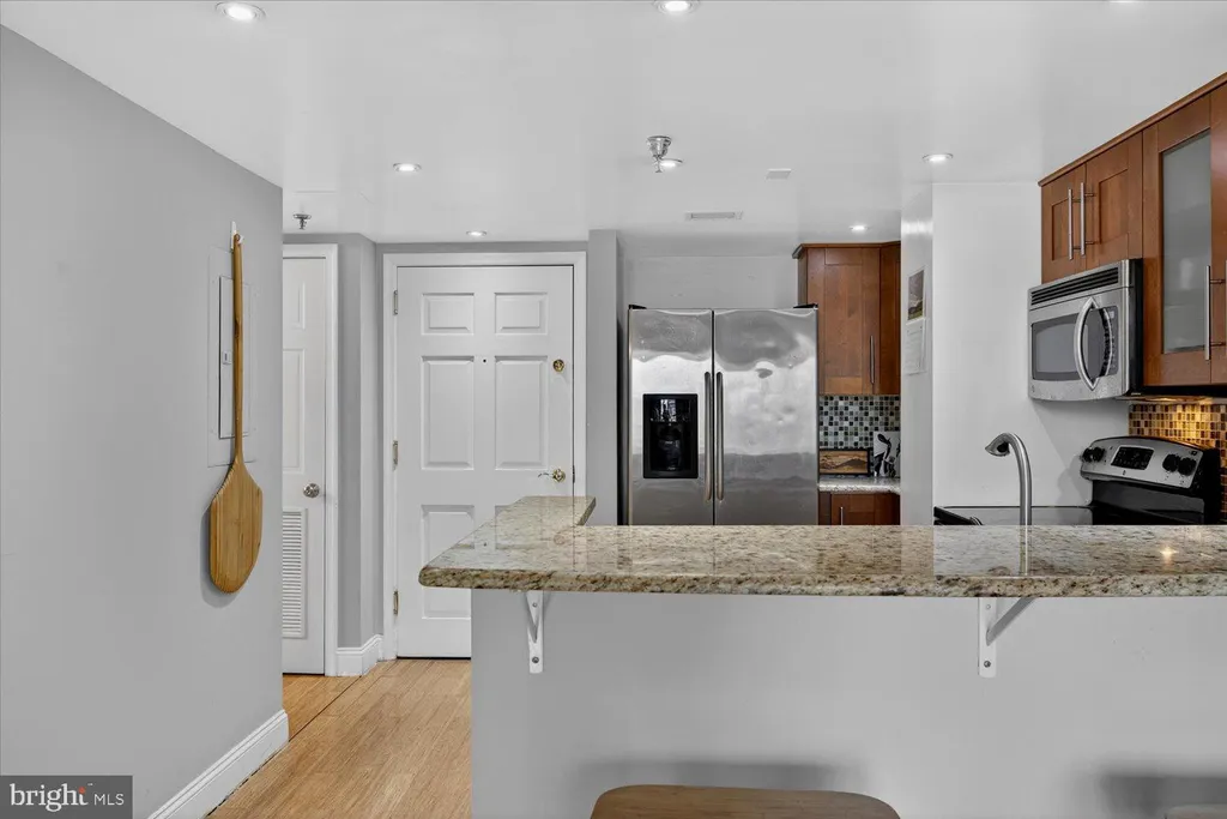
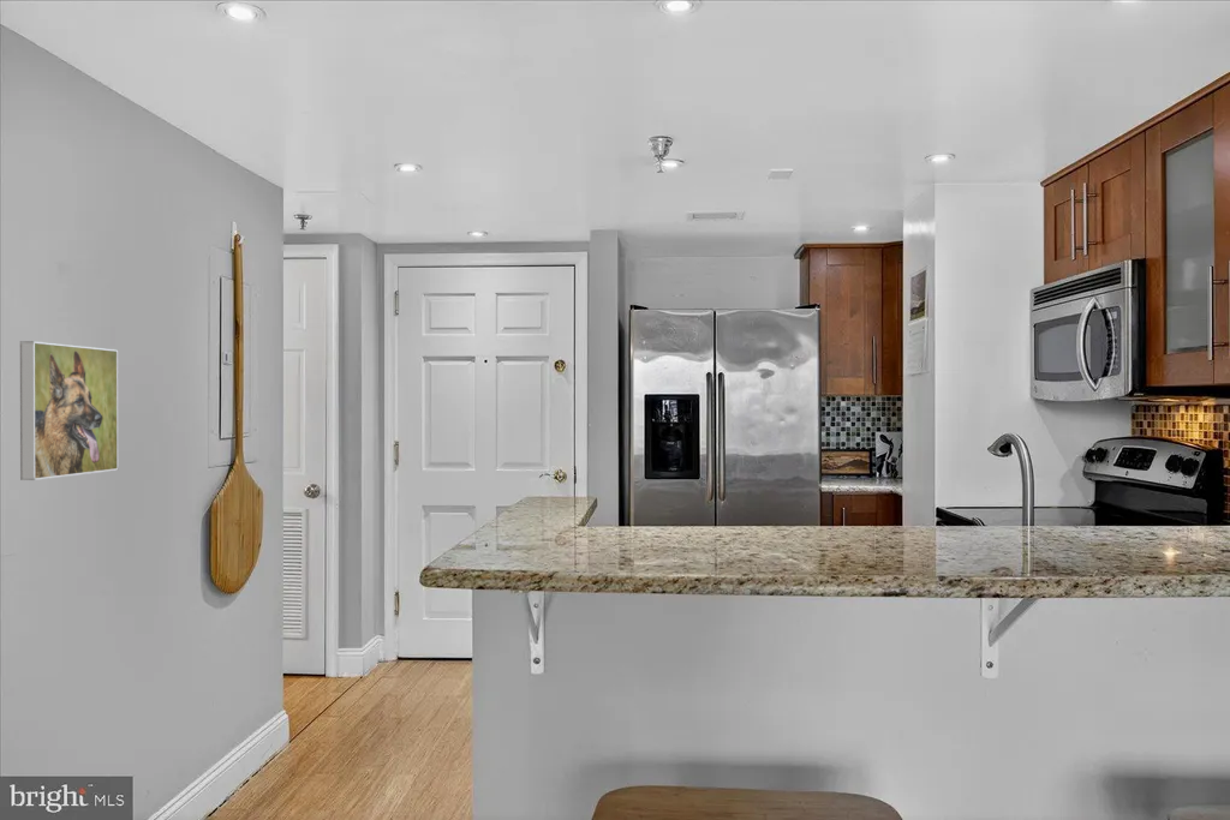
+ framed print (72, 409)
